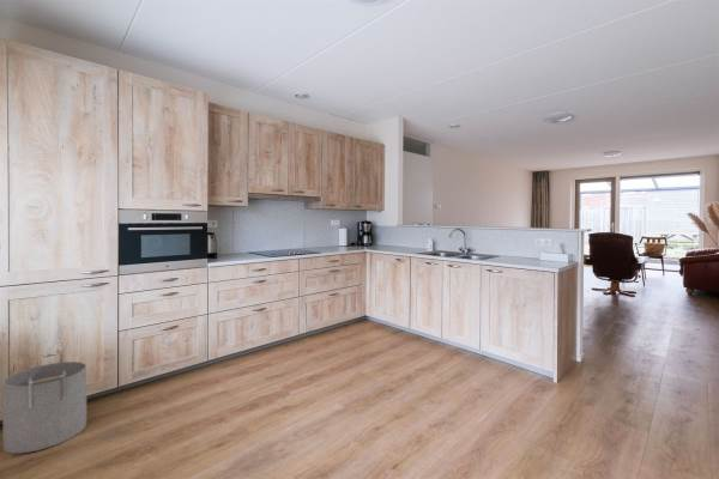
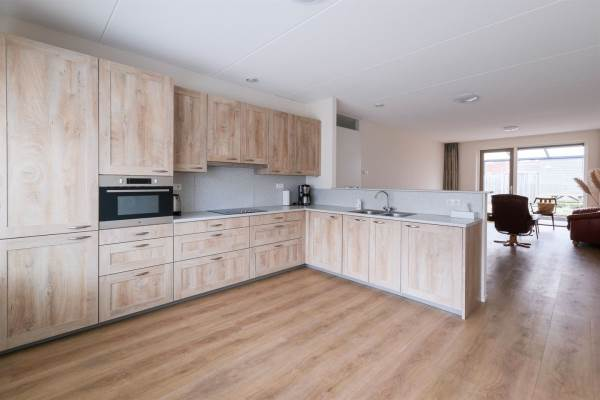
- bucket (47, 399)
